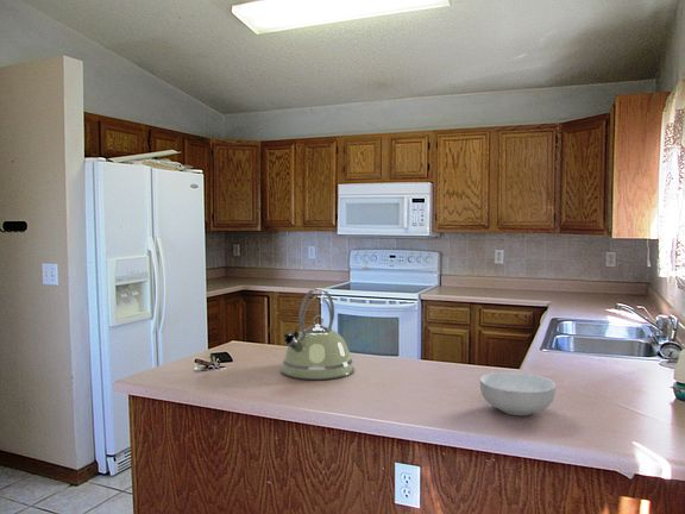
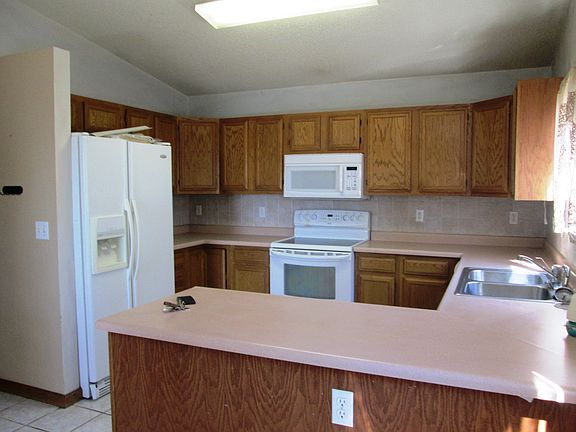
- cereal bowl (516, 395)
- kettle (314, 330)
